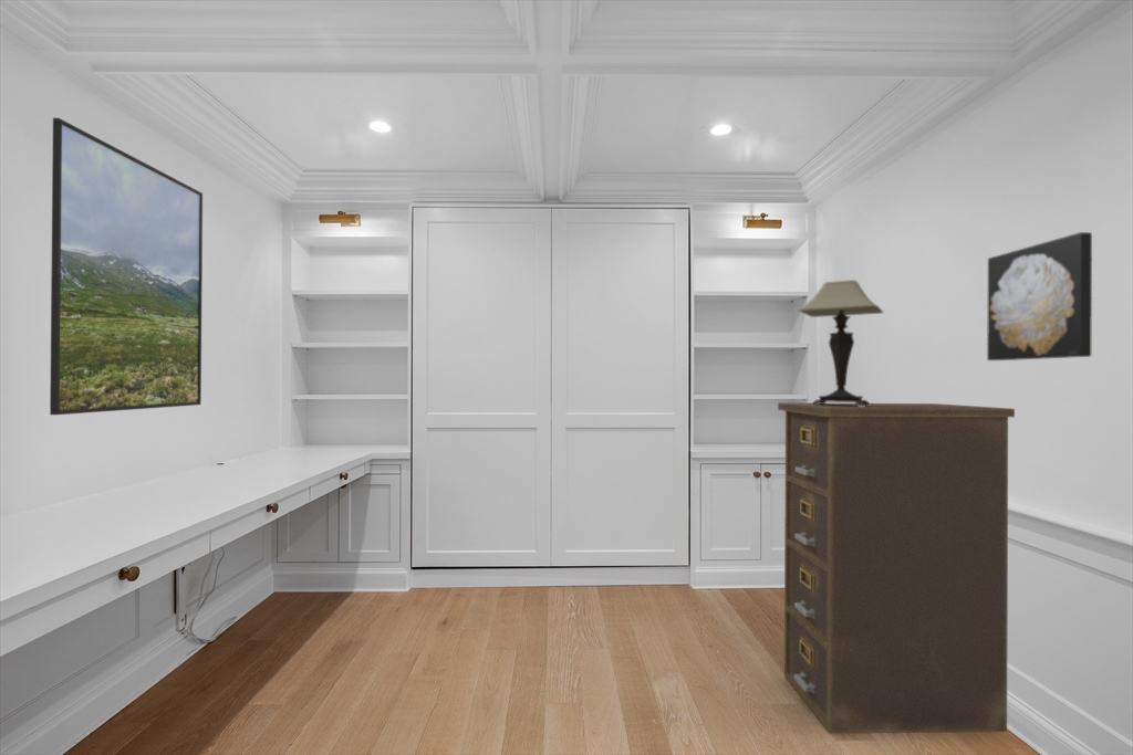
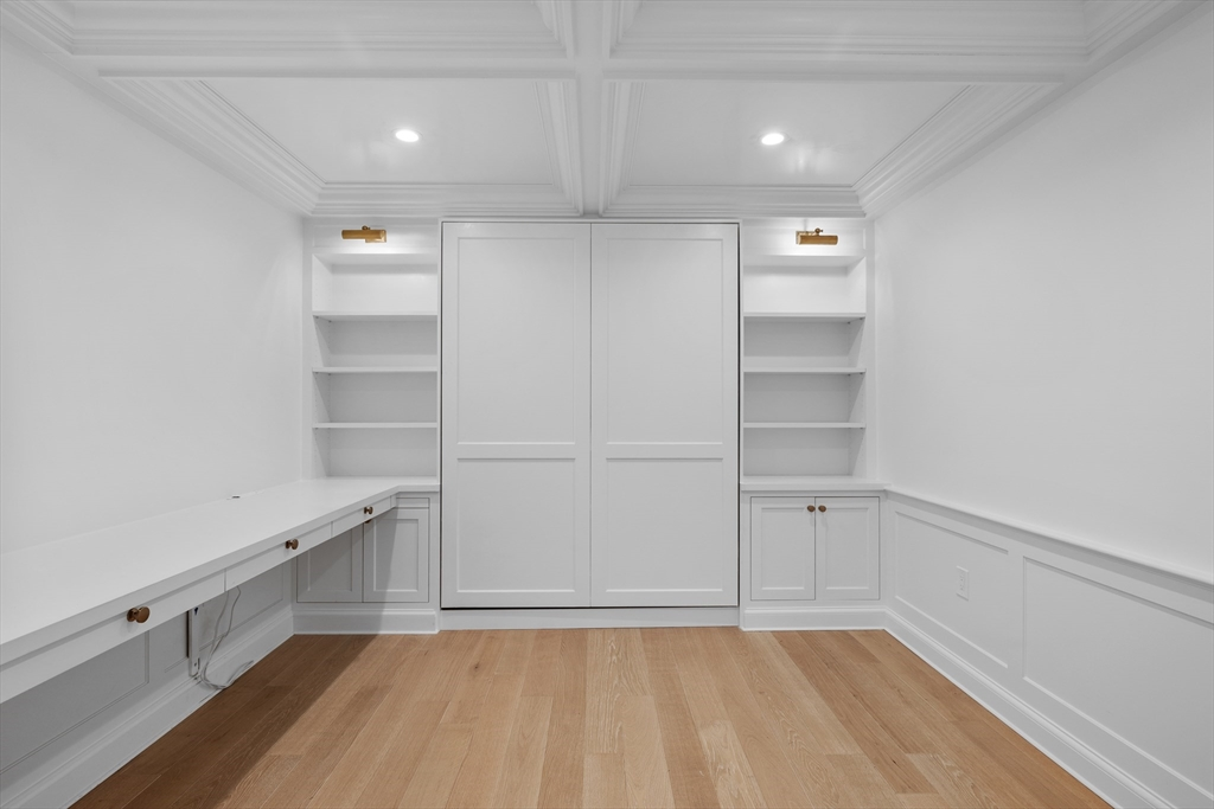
- filing cabinet (884, 553)
- wall art (1035, 302)
- table lamp (841, 343)
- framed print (138, 285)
